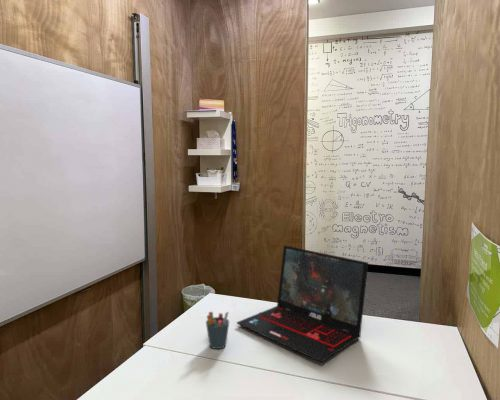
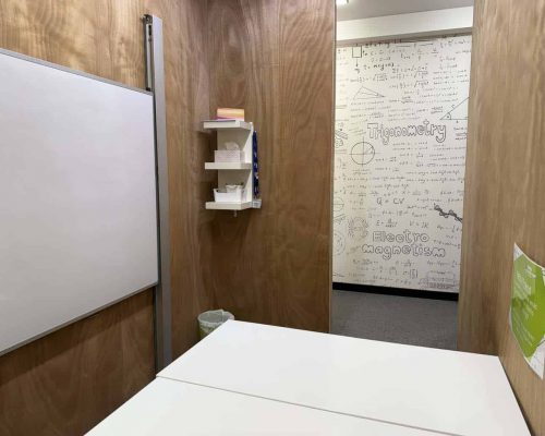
- laptop (300, 295)
- pen holder (217, 327)
